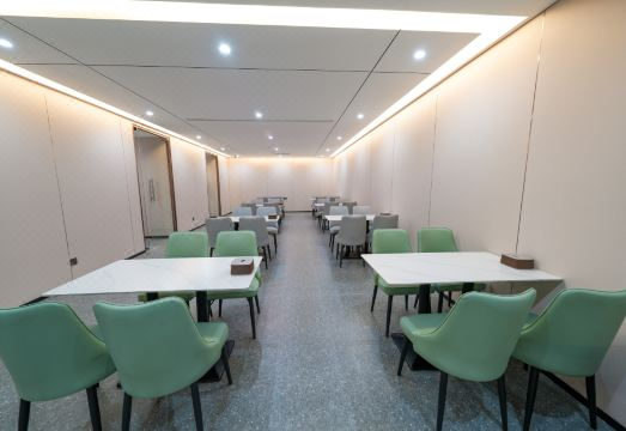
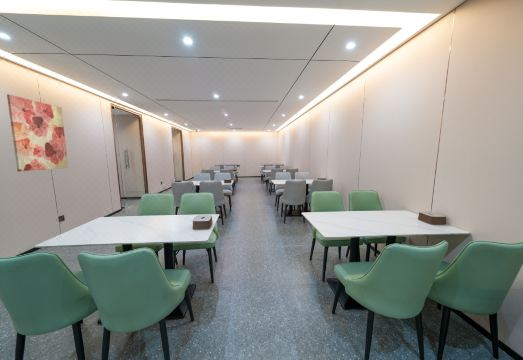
+ wall art (41, 136)
